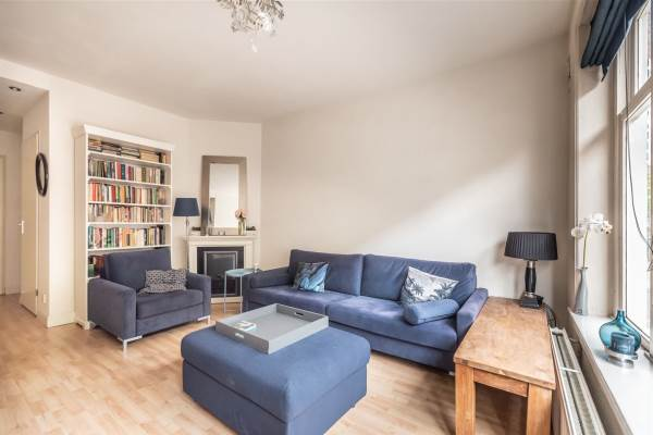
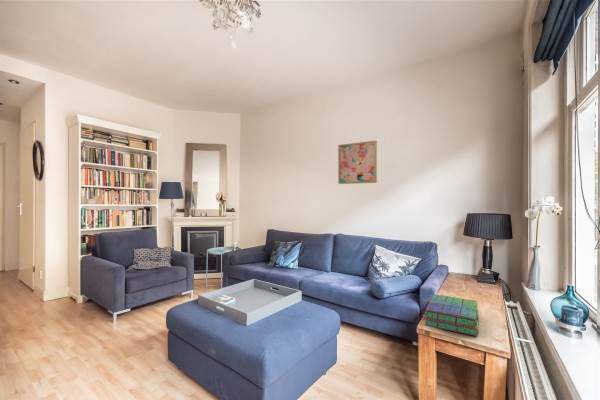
+ wall art (356, 163)
+ stack of books (452, 312)
